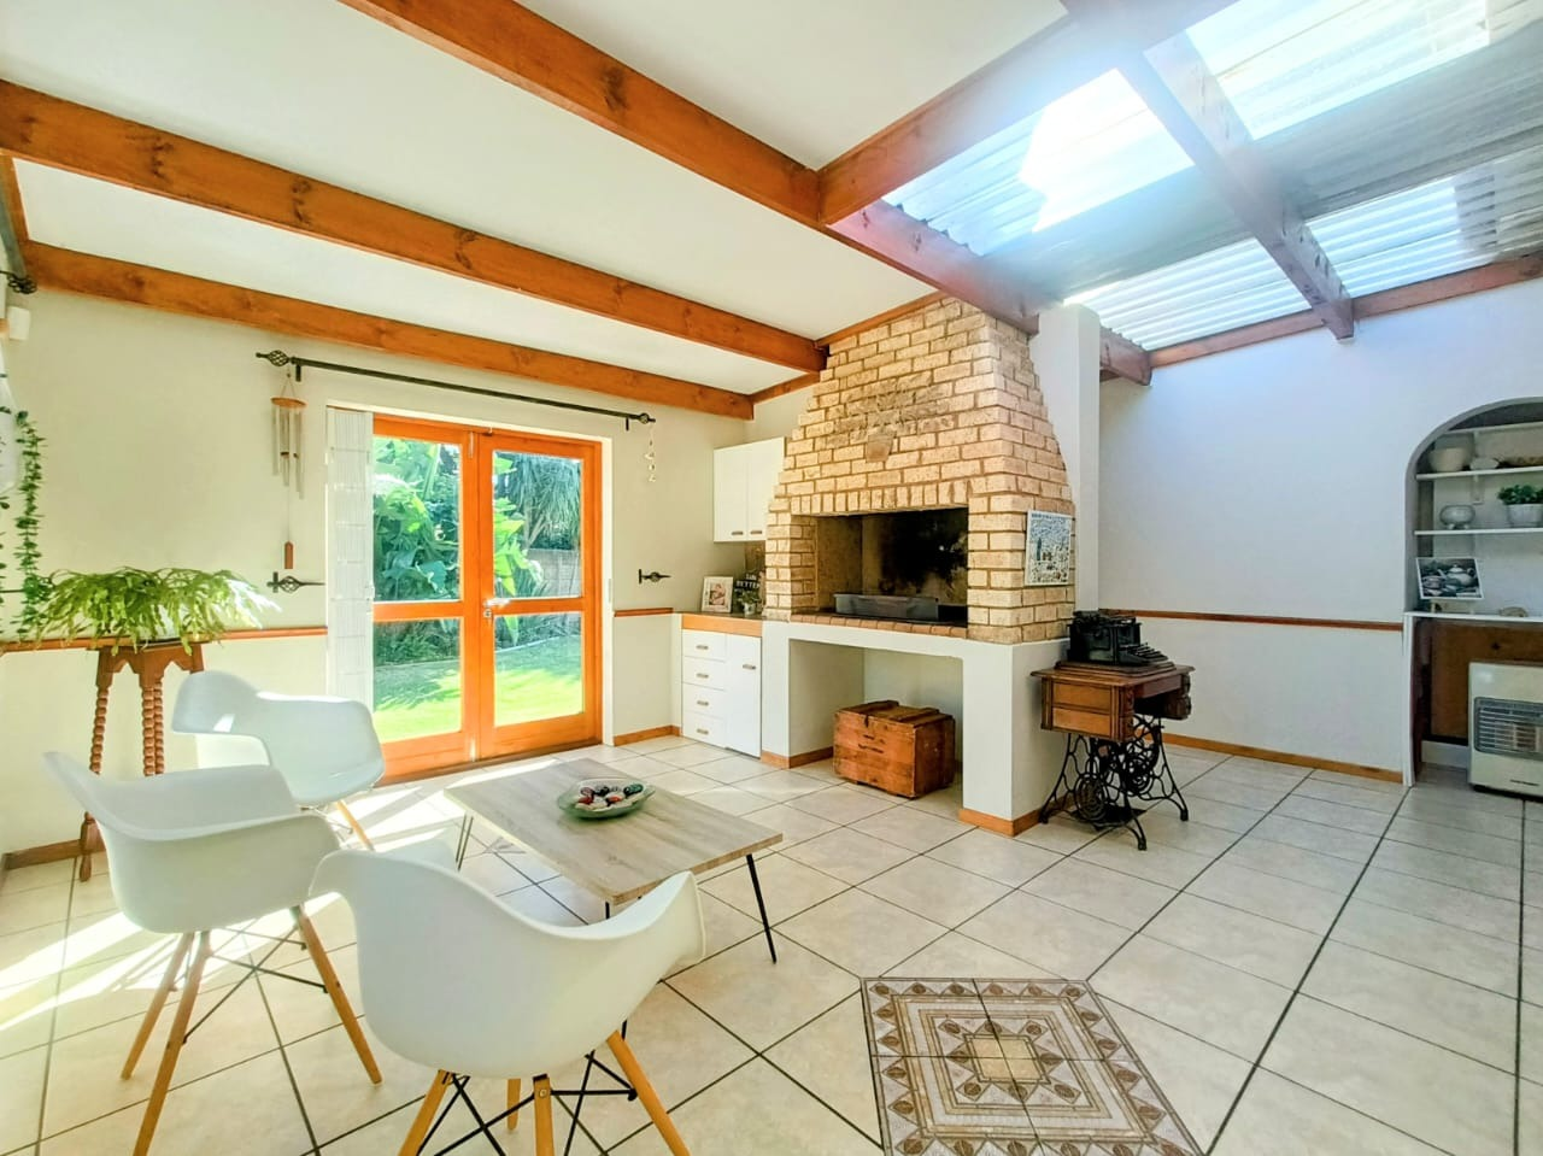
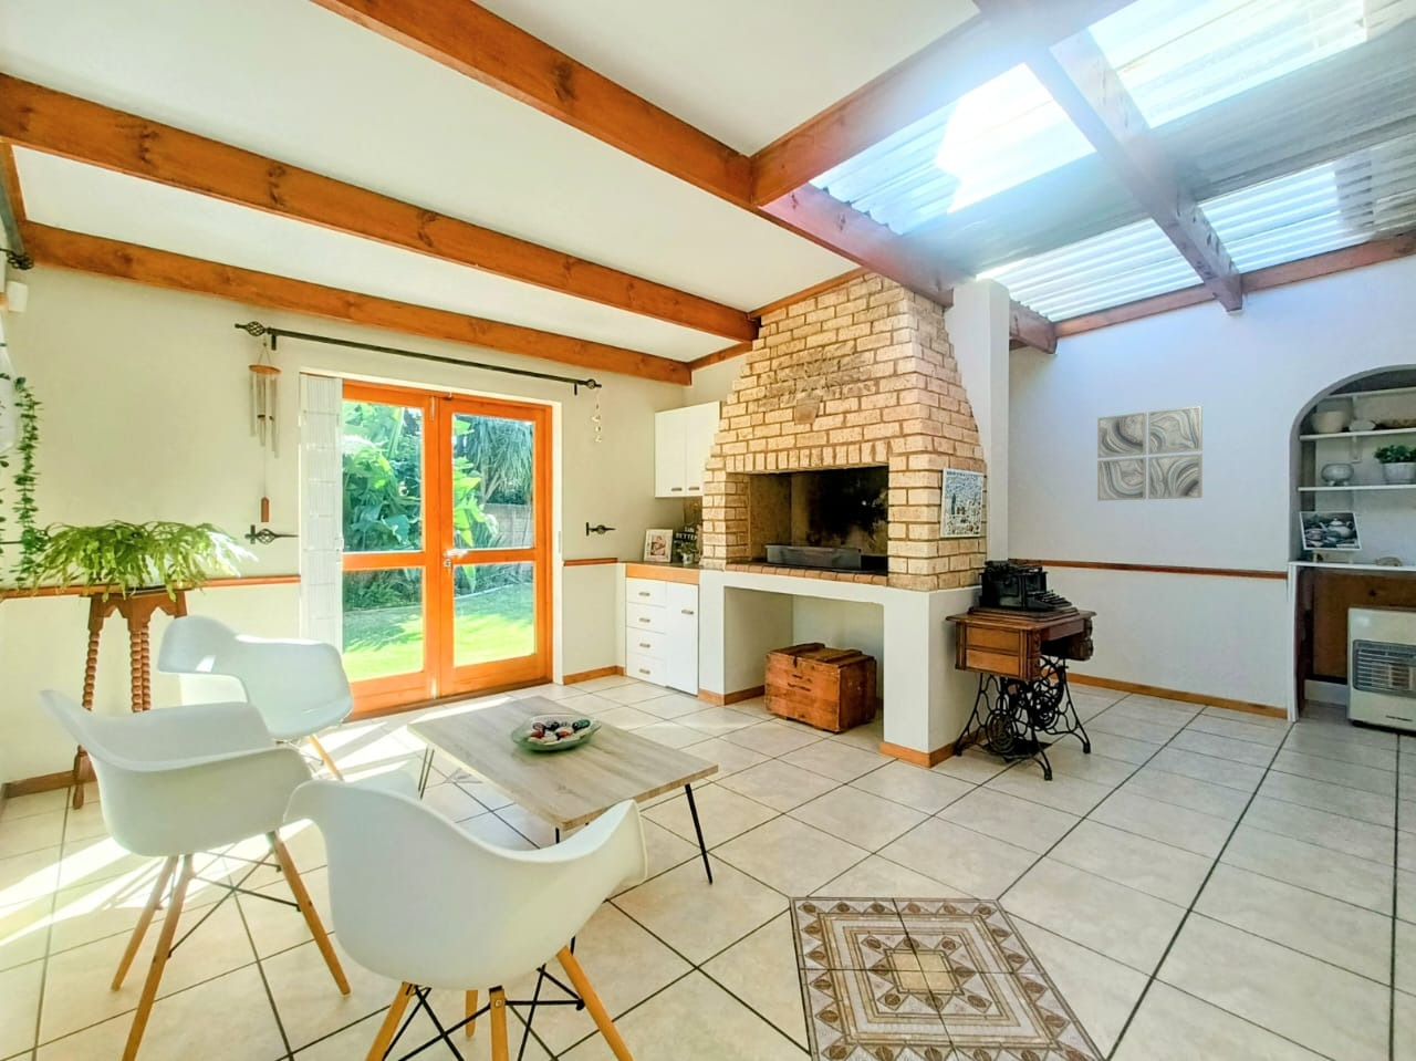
+ wall art (1149, 457)
